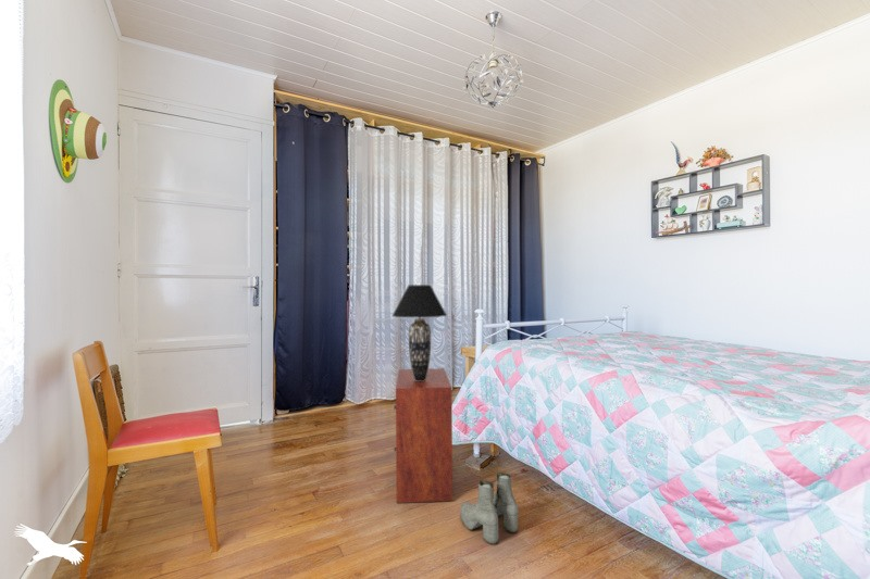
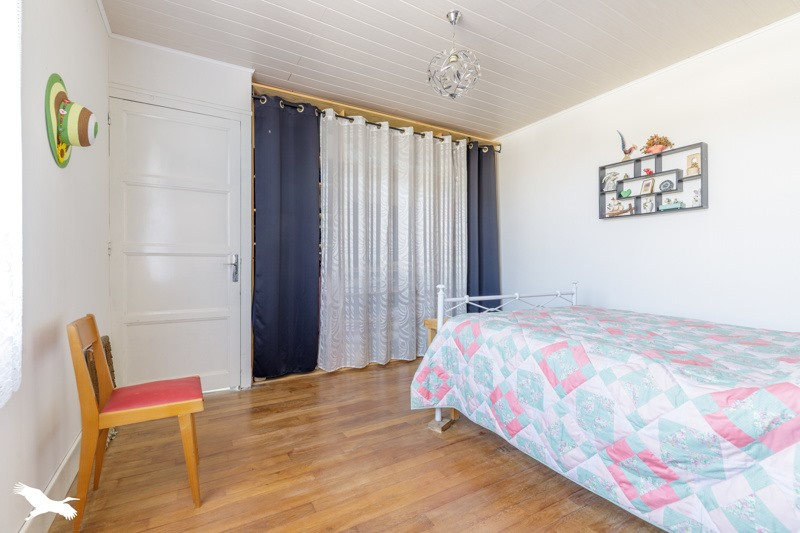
- nightstand (421, 428)
- boots (488, 499)
- table lamp (420, 331)
